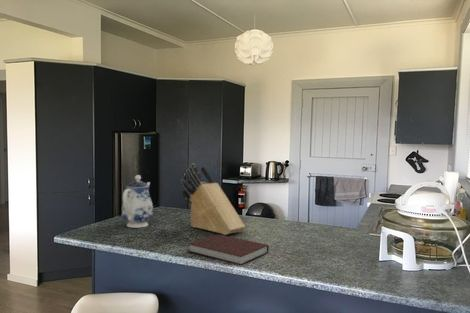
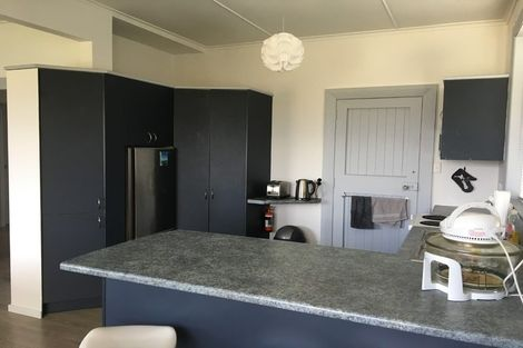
- notebook (228, 248)
- teapot (137, 200)
- knife block (211, 196)
